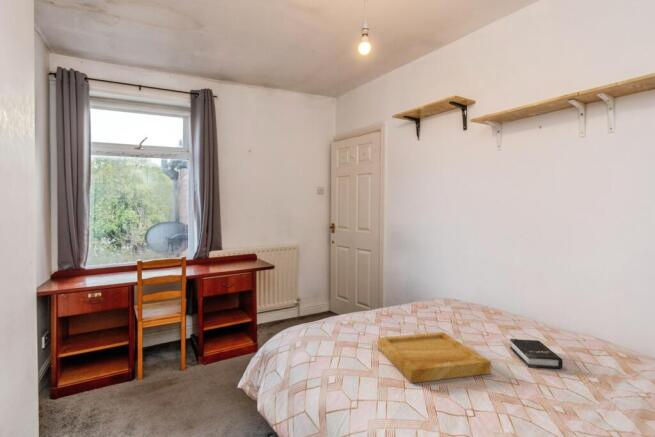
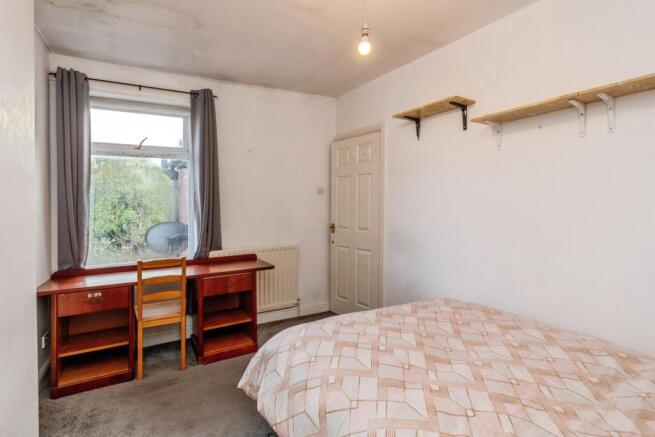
- tray (429, 354)
- hardback book (534, 352)
